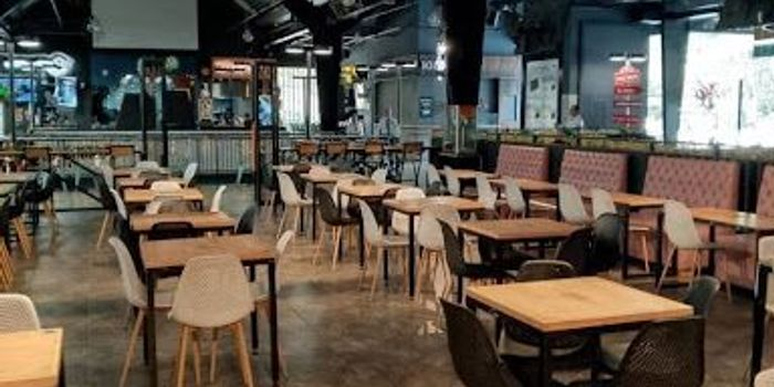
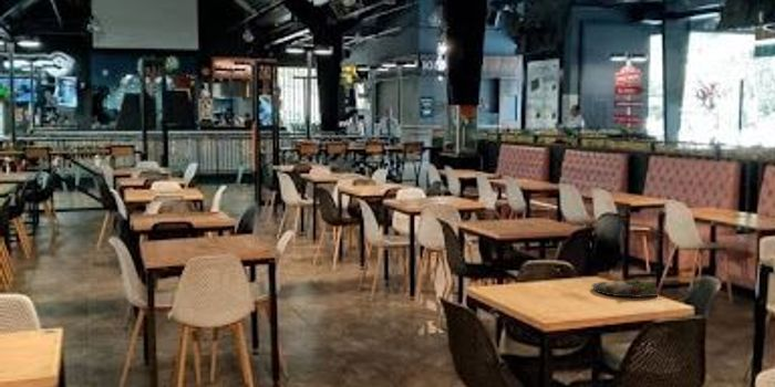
+ dinner plate (624, 283)
